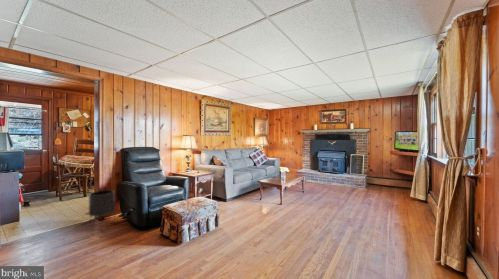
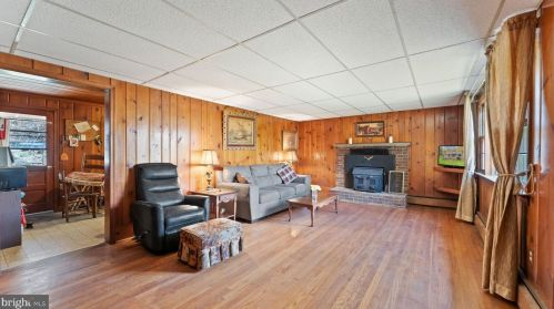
- planter (101, 207)
